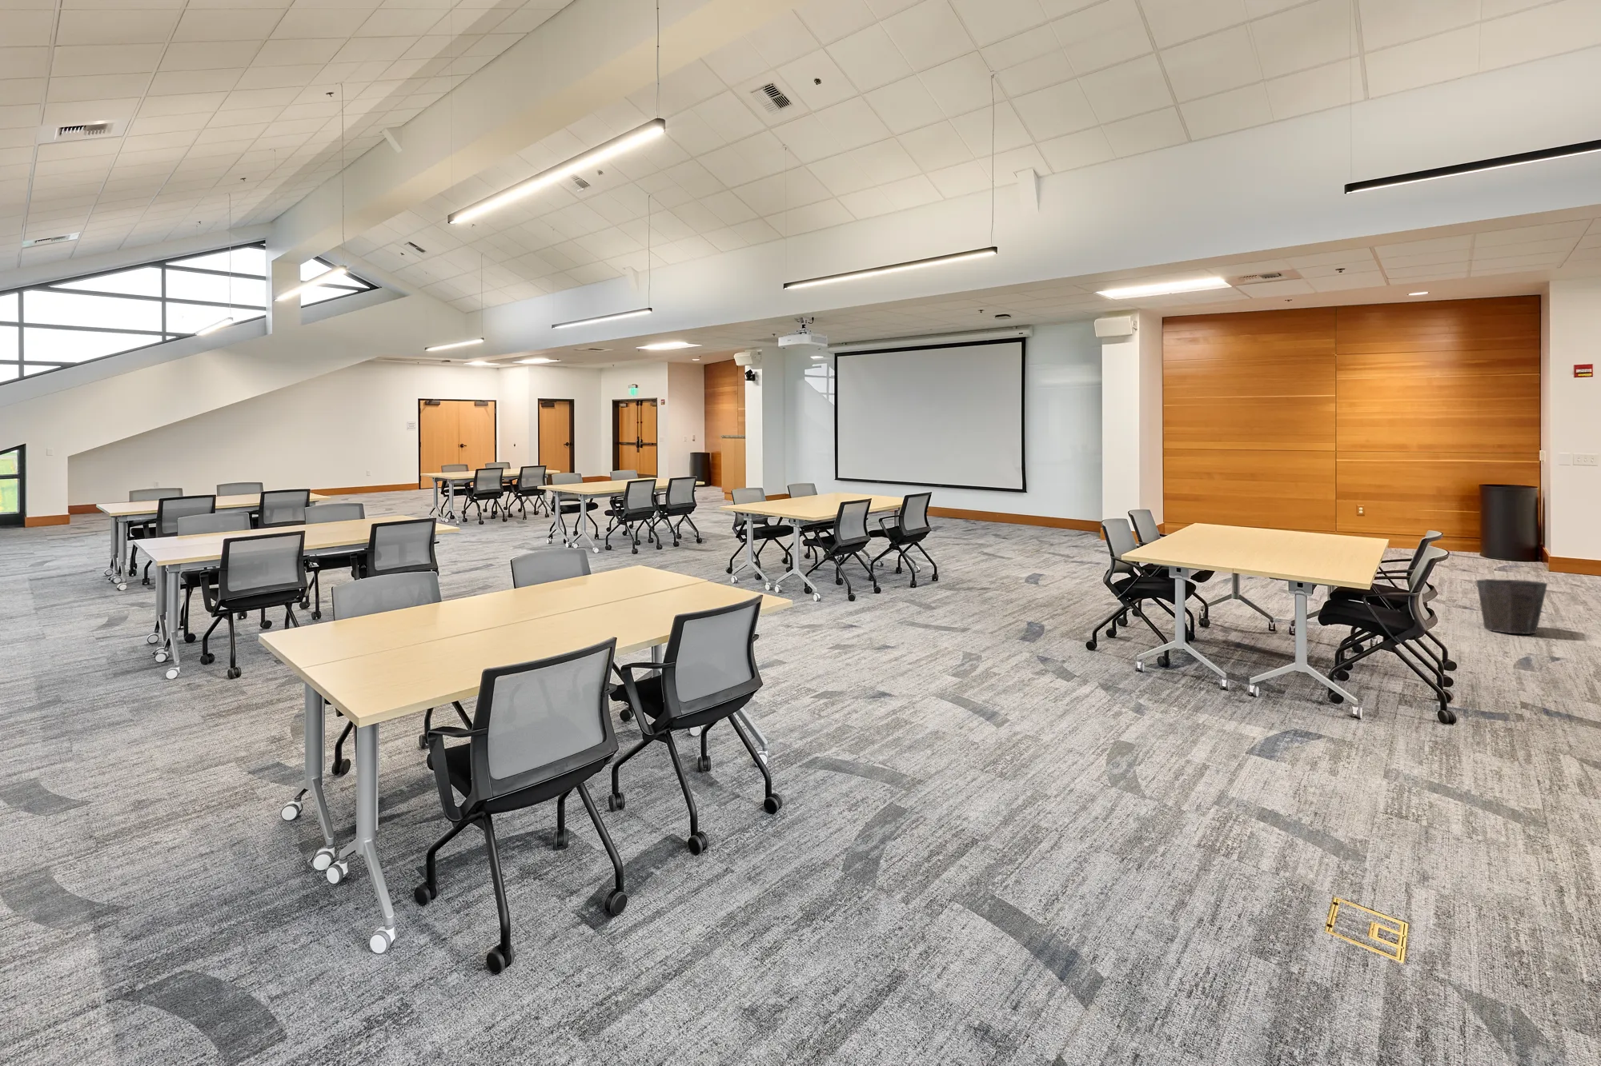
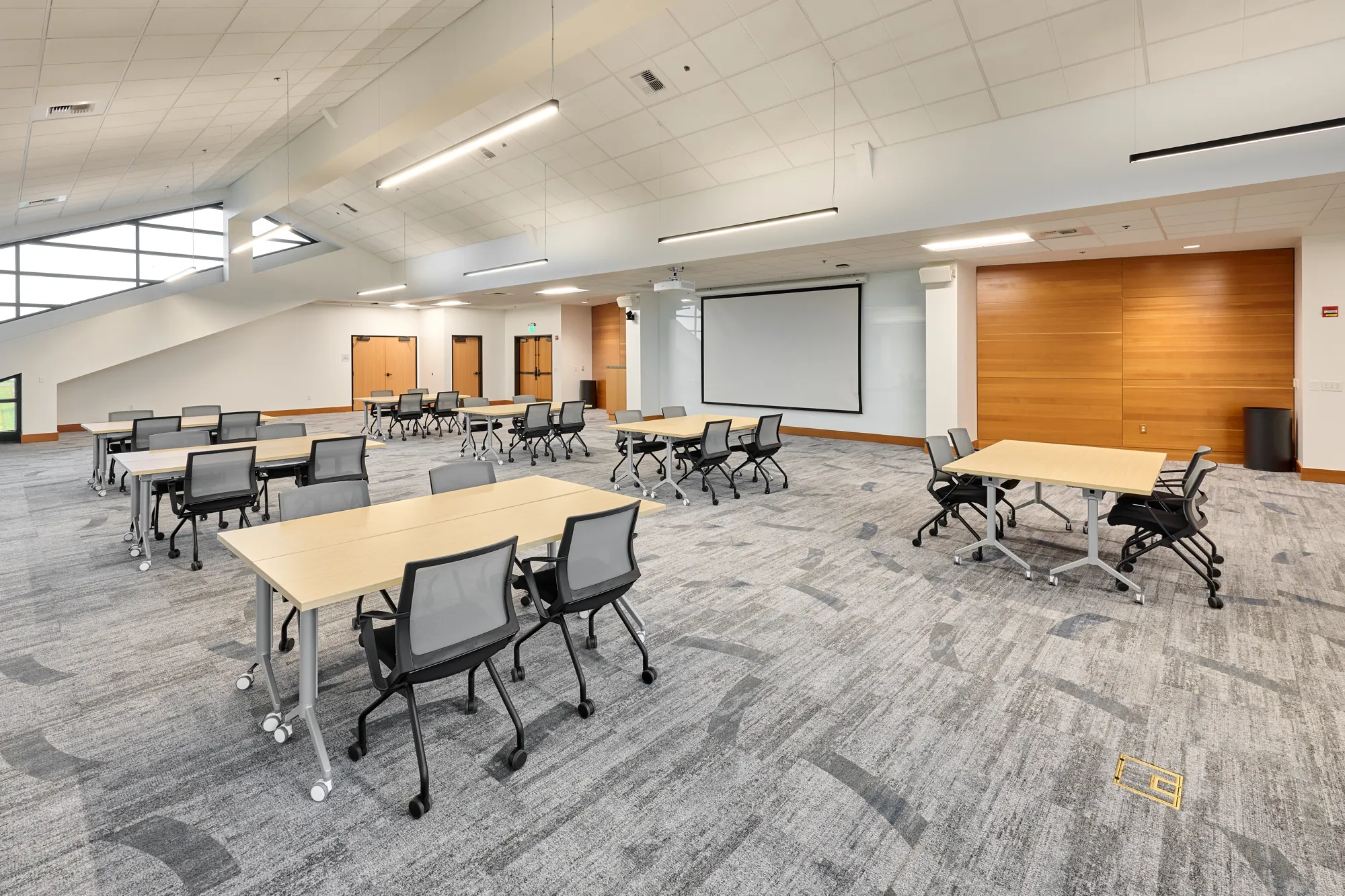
- waste bin (1511, 607)
